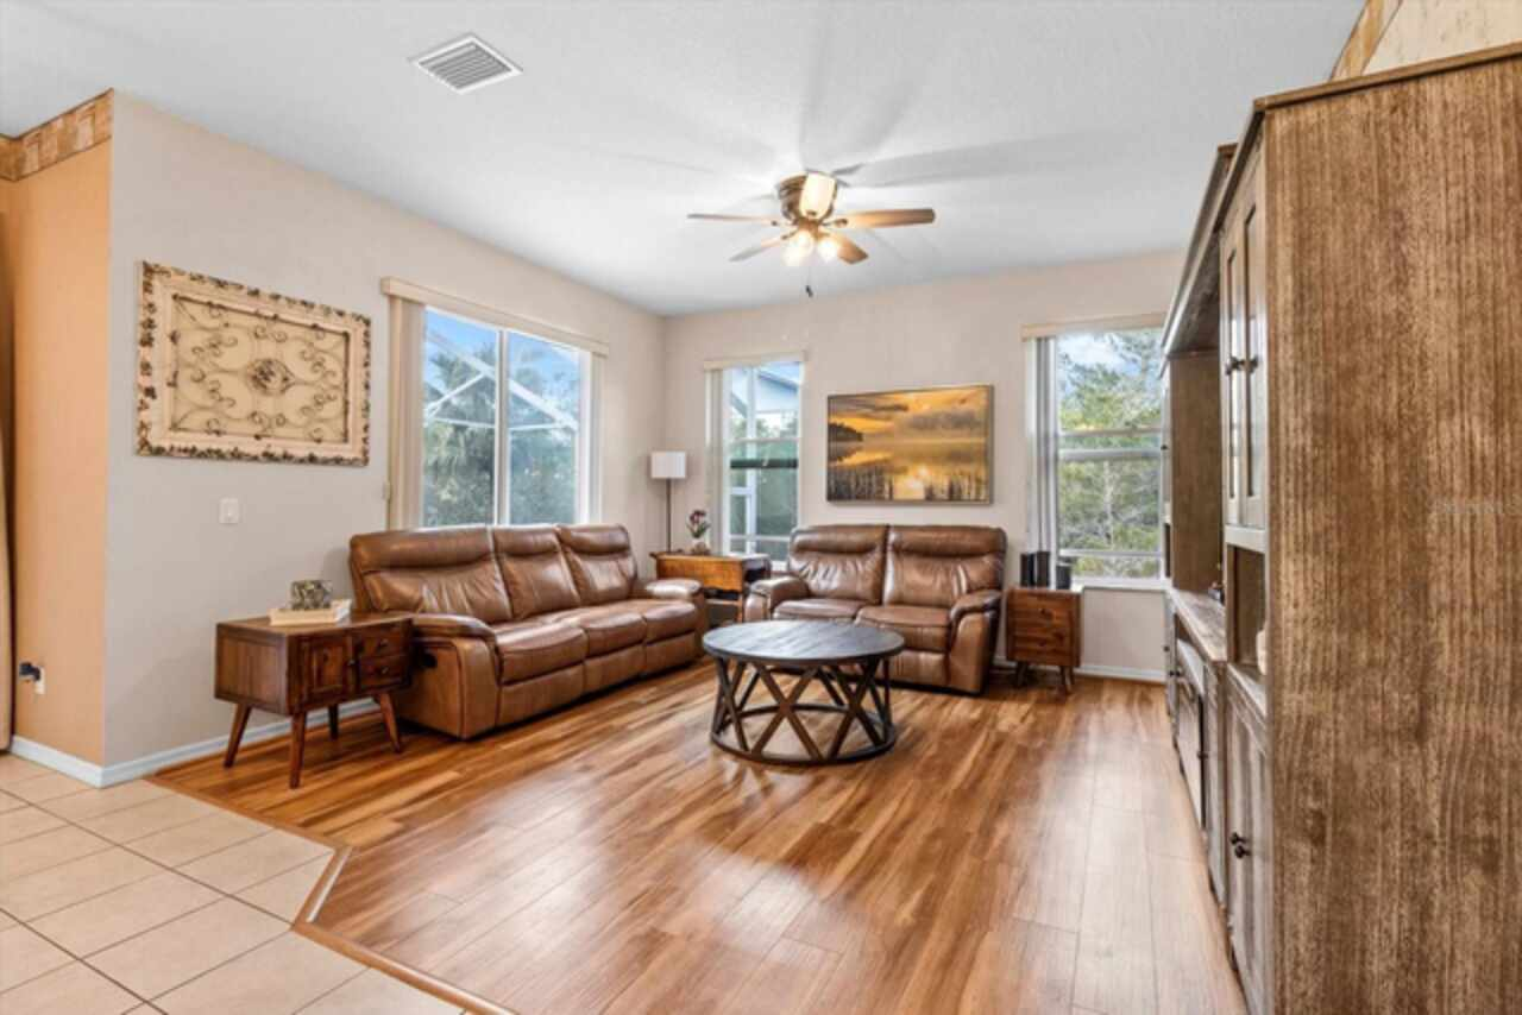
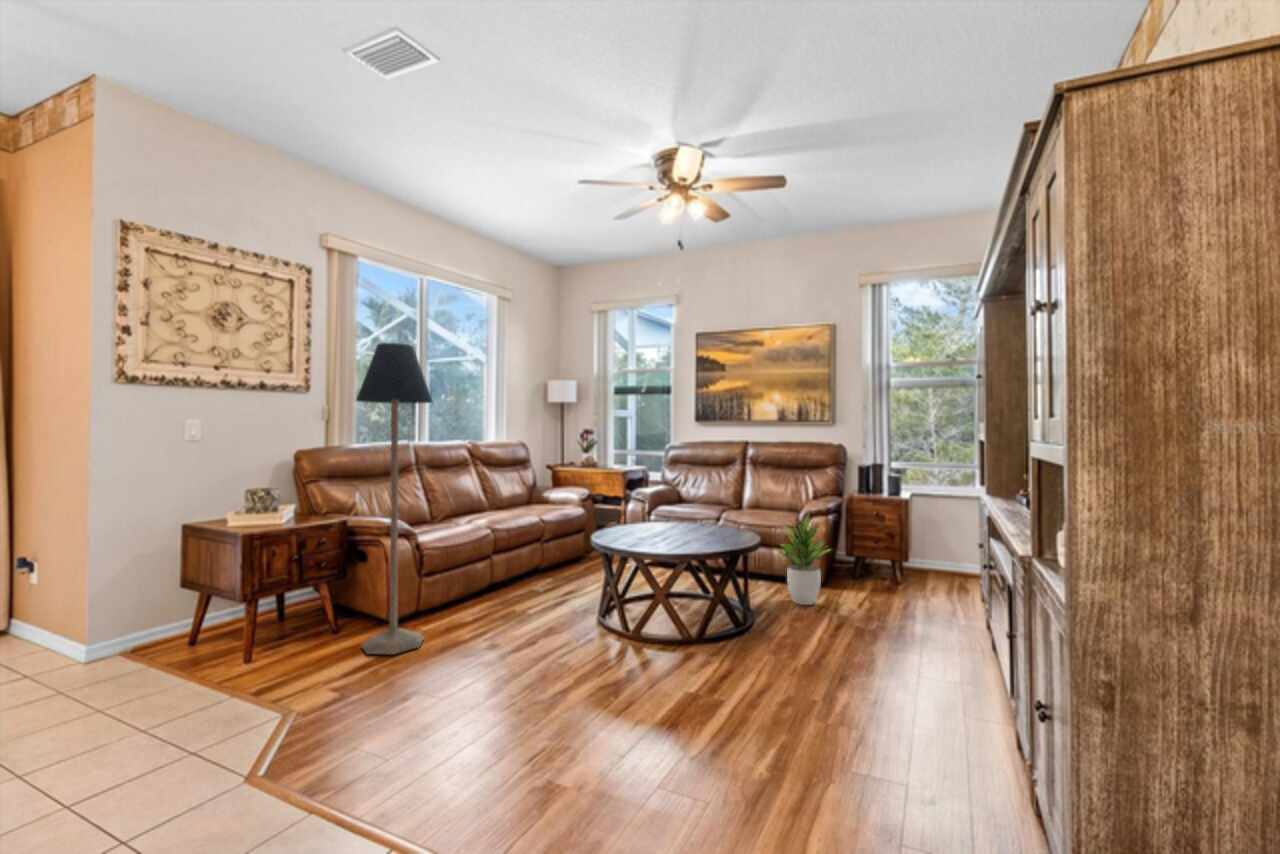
+ potted plant (802, 557)
+ floor lamp (394, 494)
